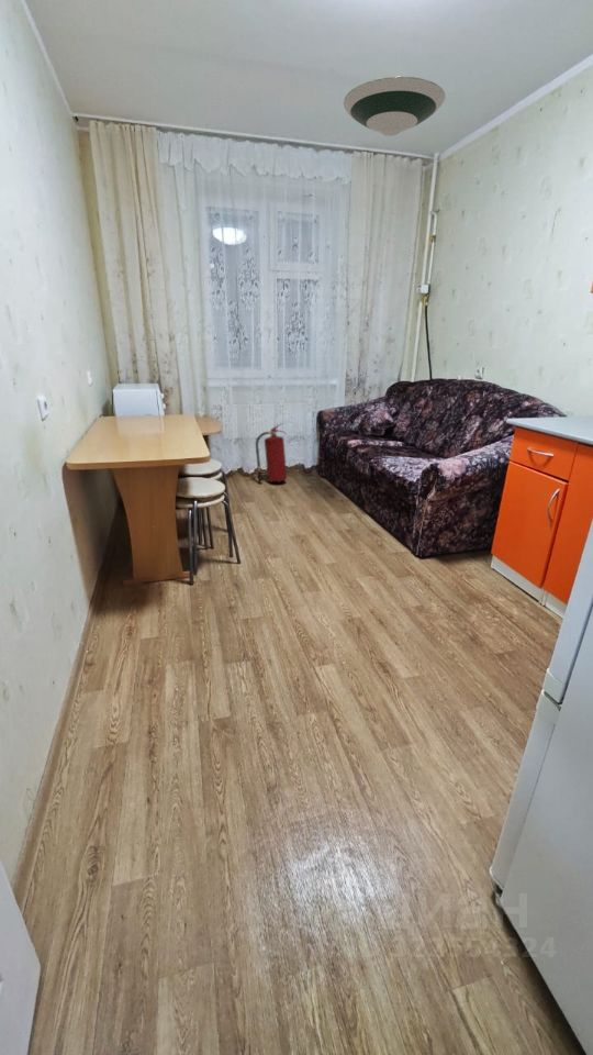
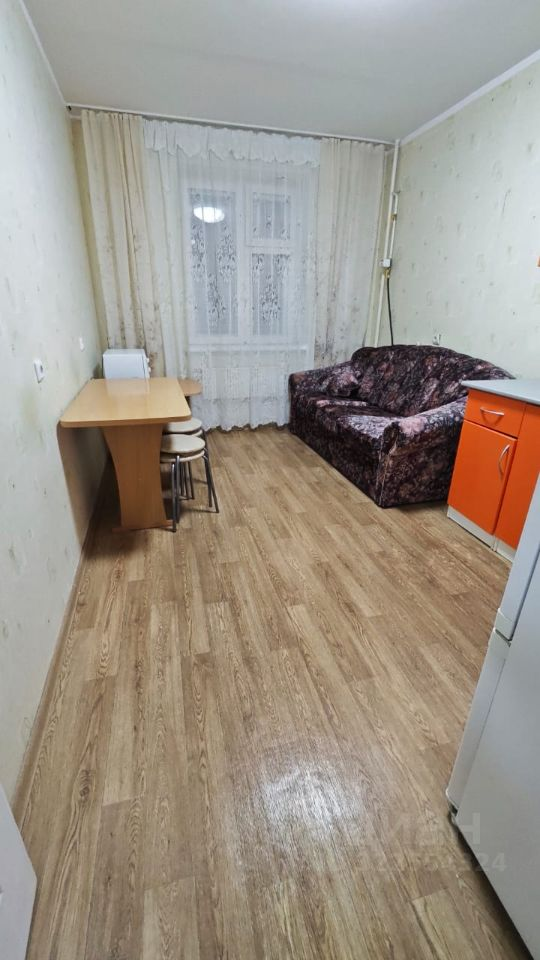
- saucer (392, 116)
- fire extinguisher (271, 453)
